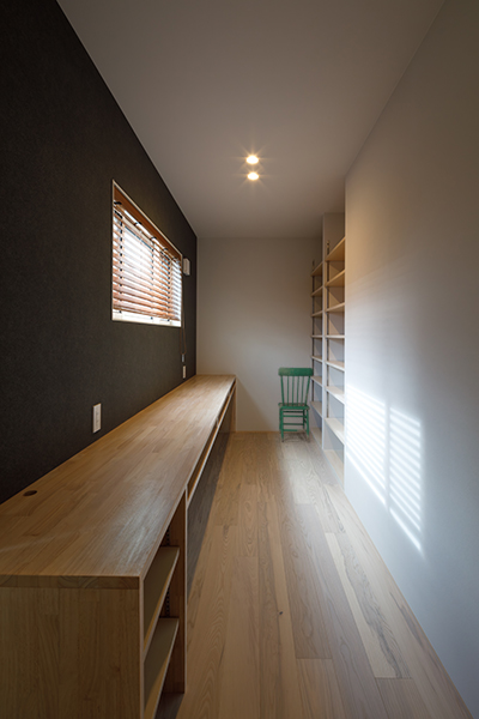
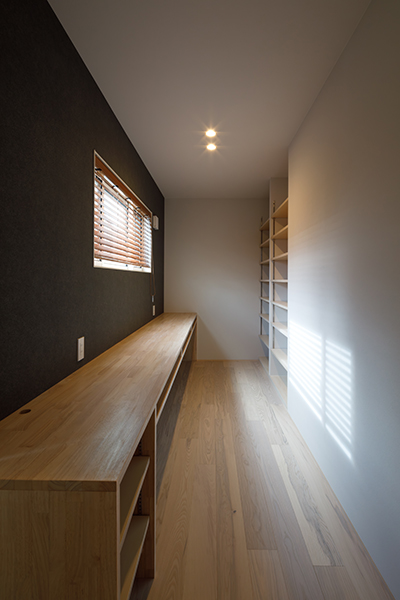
- chair (293, 403)
